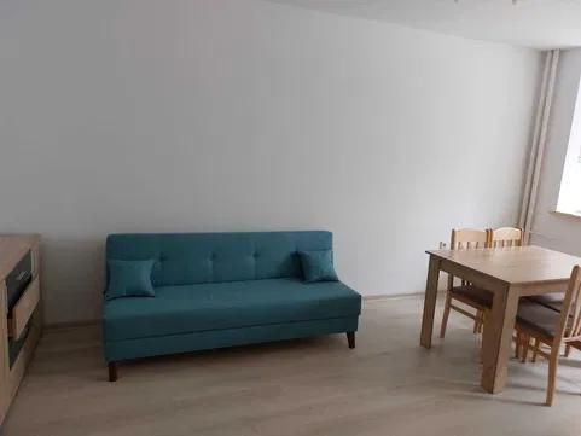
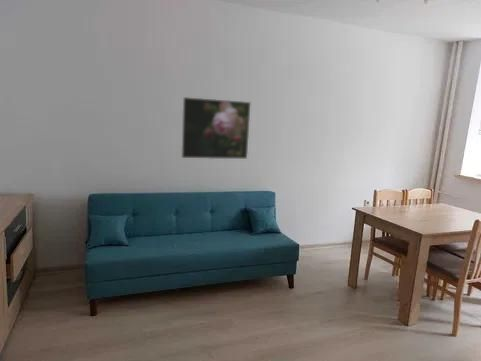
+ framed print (216, 129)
